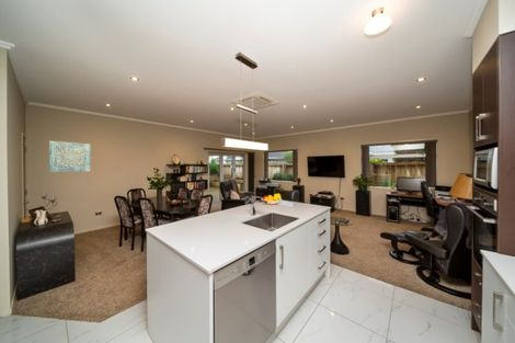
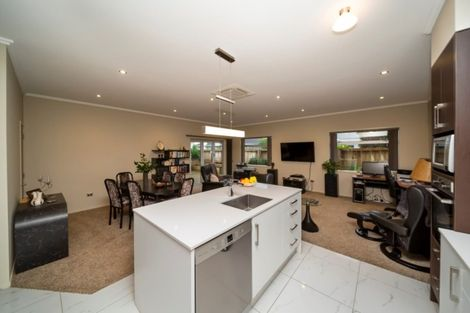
- wall art (70, 157)
